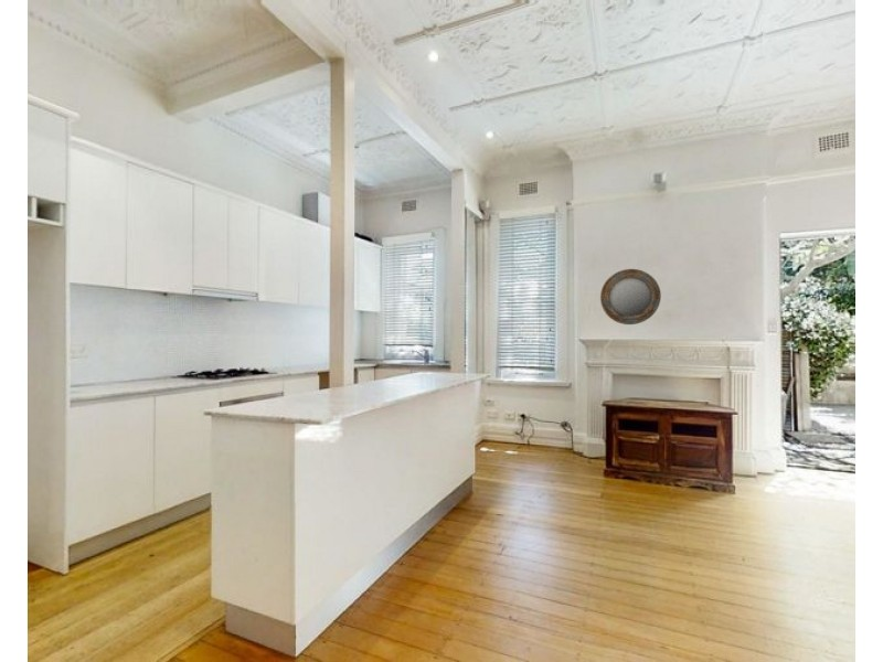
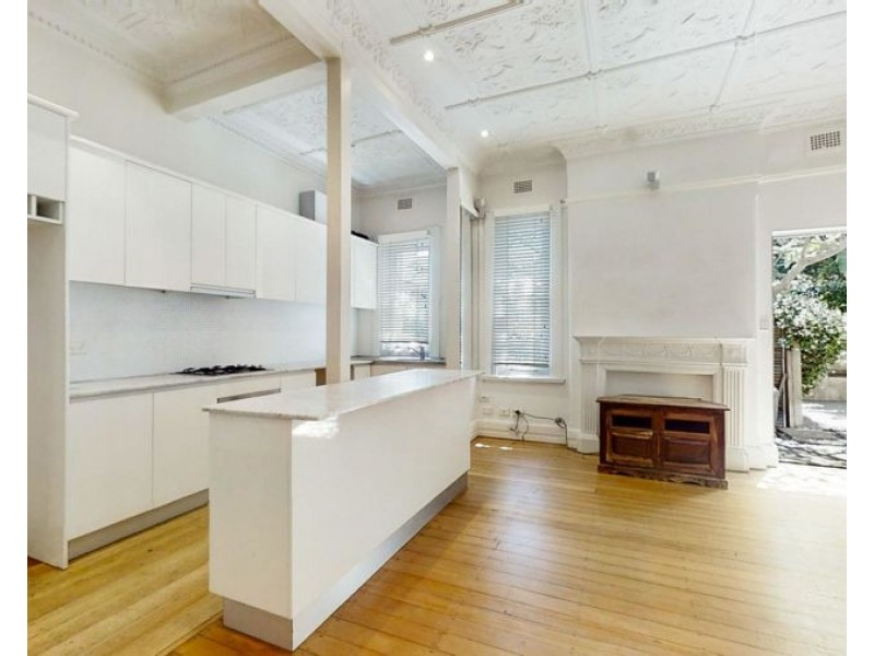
- home mirror (629, 297)
